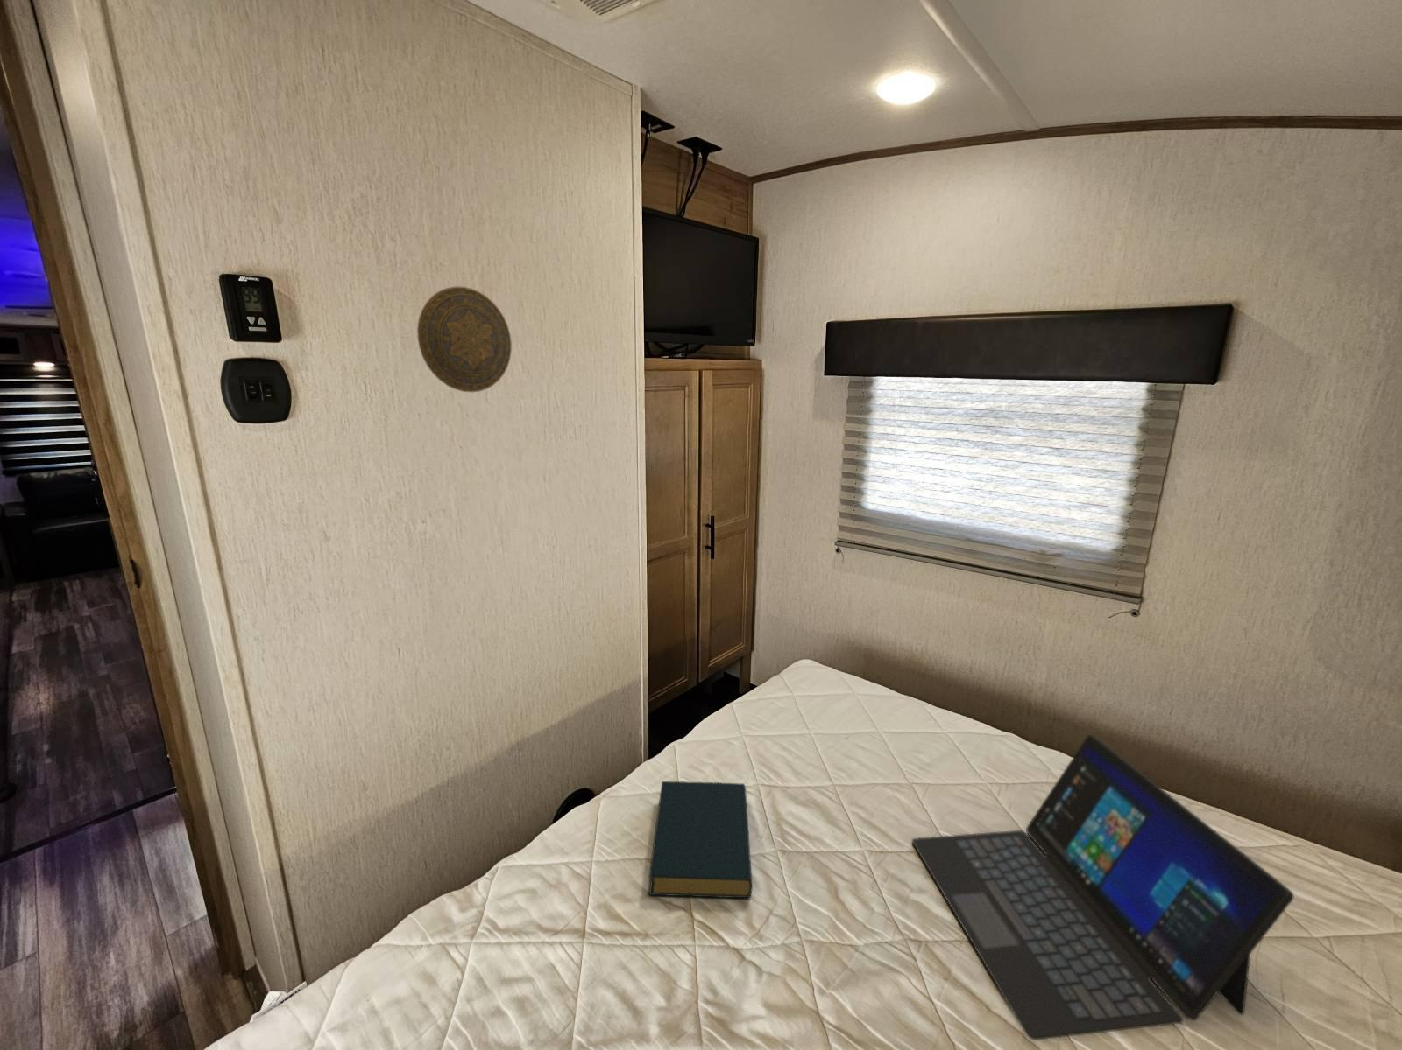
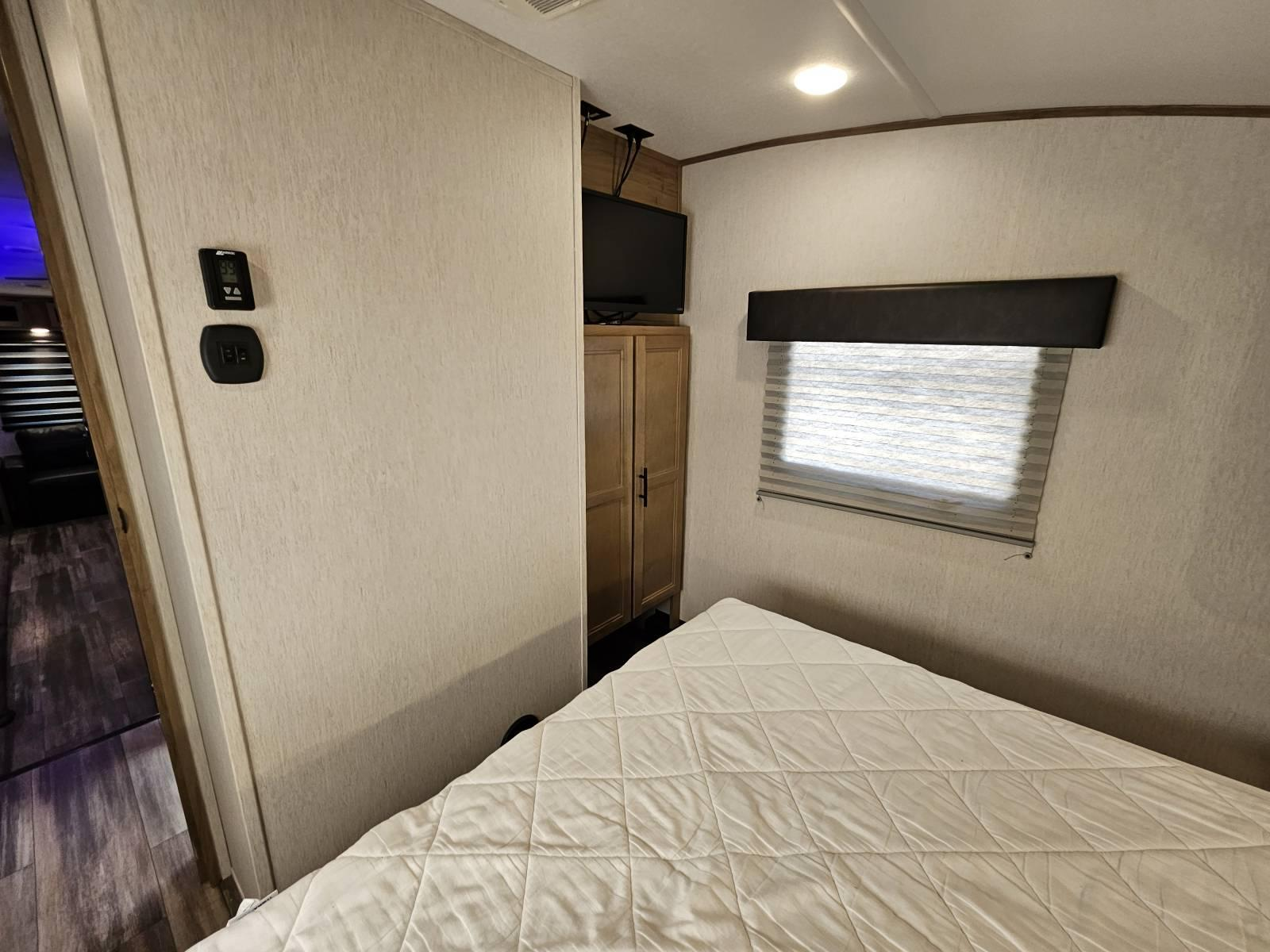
- decorative plate (469, 341)
- laptop (1068, 861)
- hardback book (702, 833)
